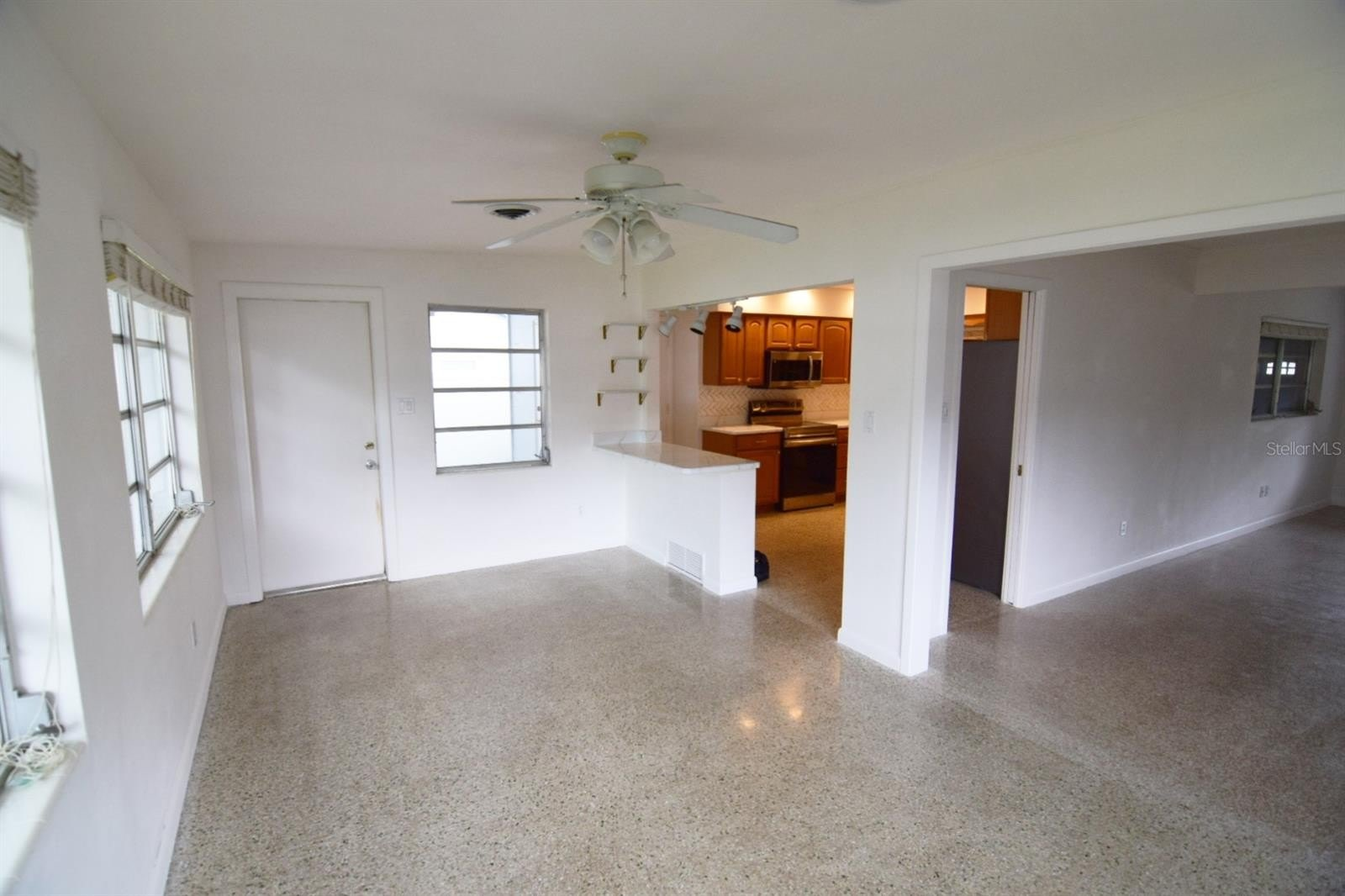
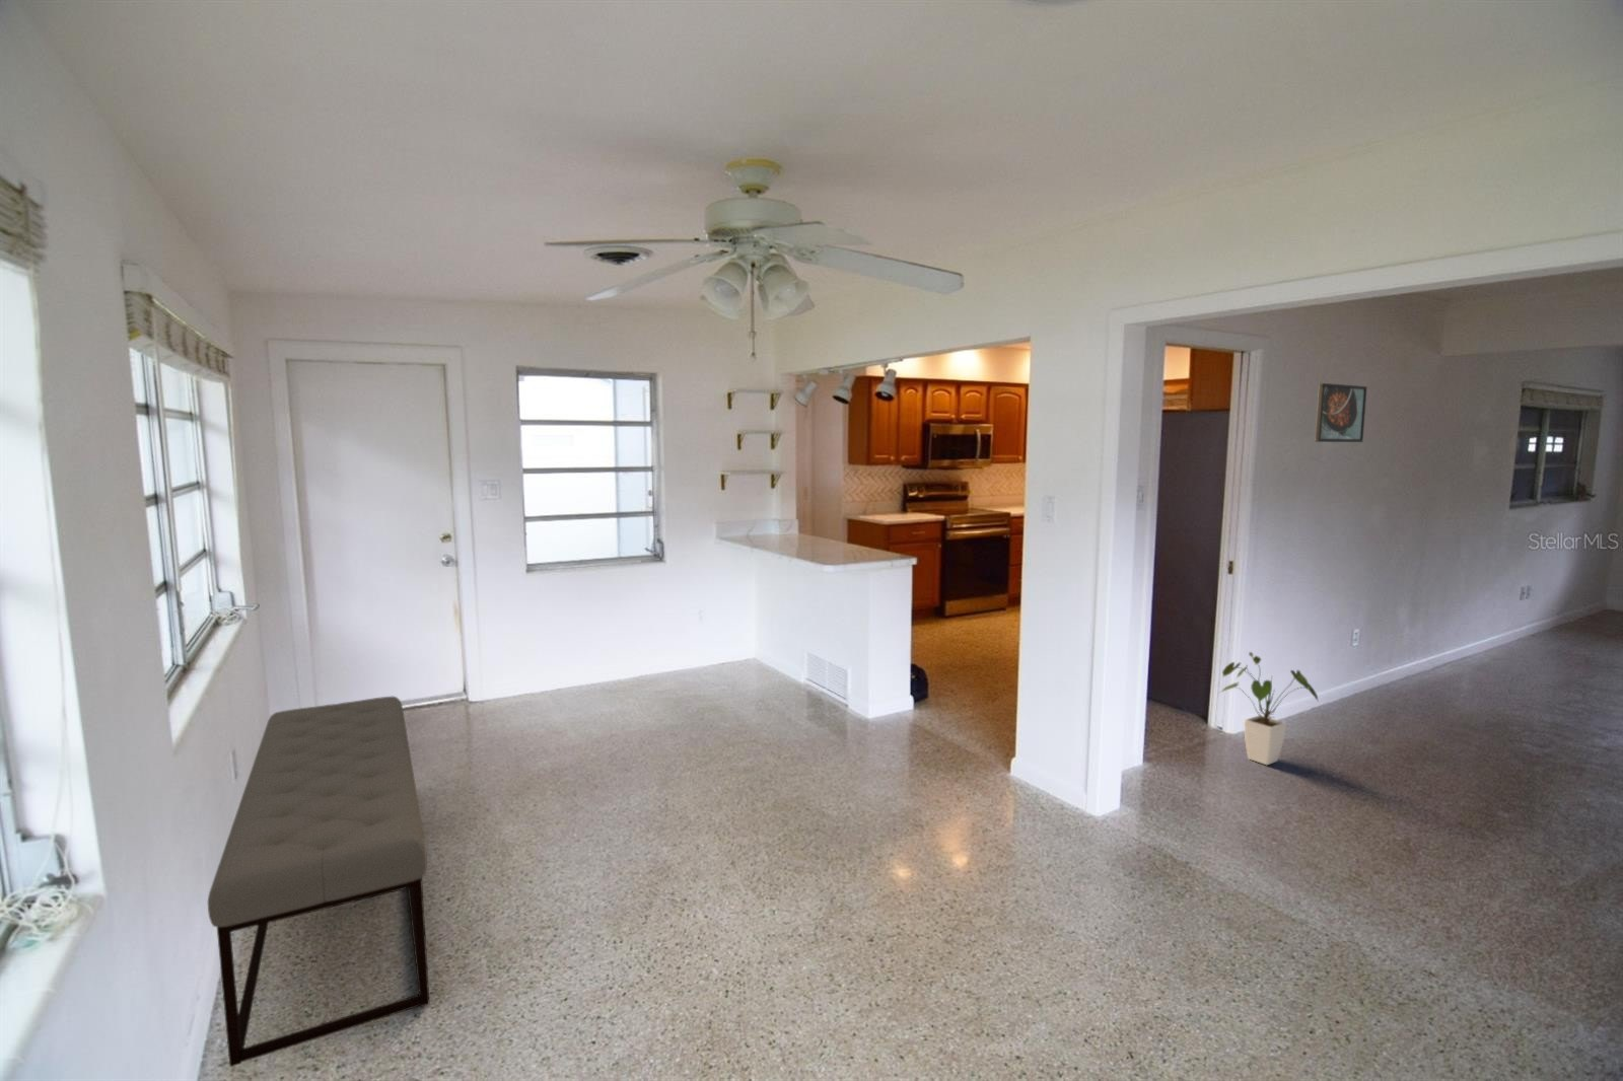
+ house plant (1268, 709)
+ bench (335, 830)
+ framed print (1341, 413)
